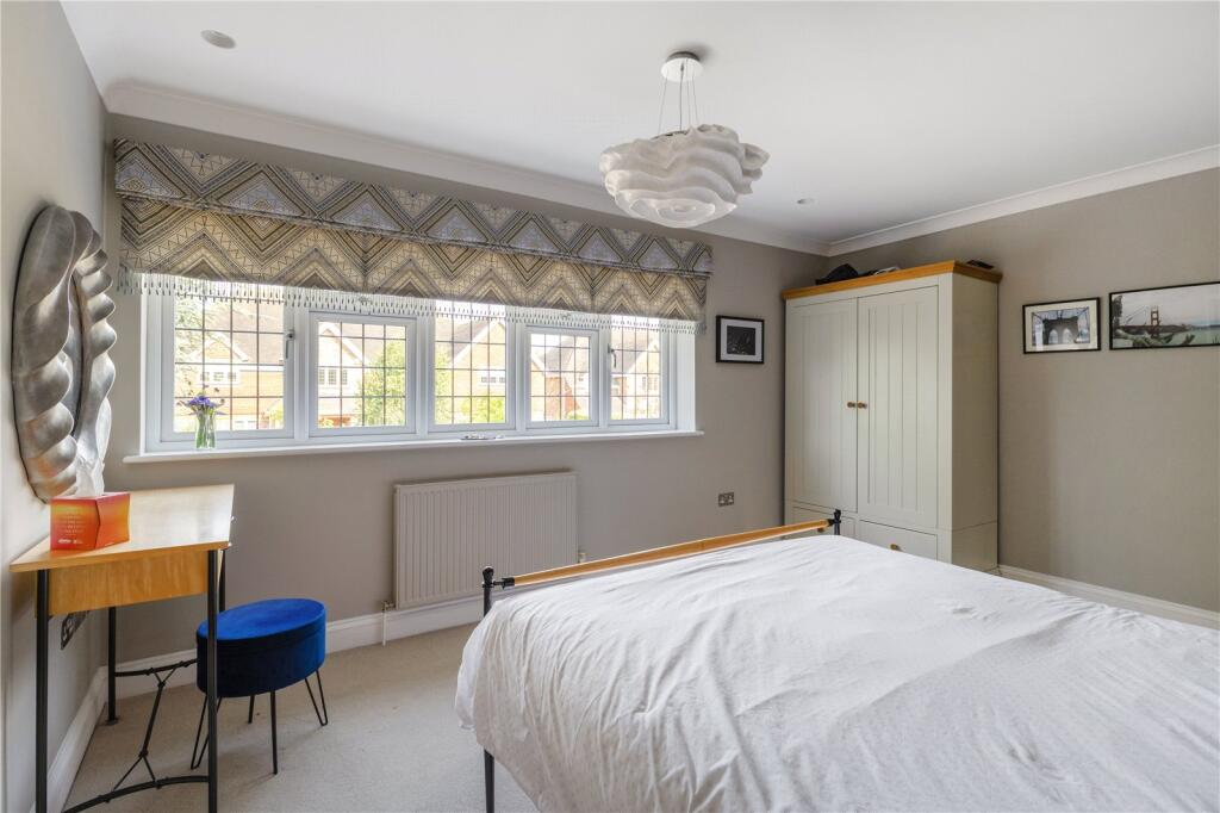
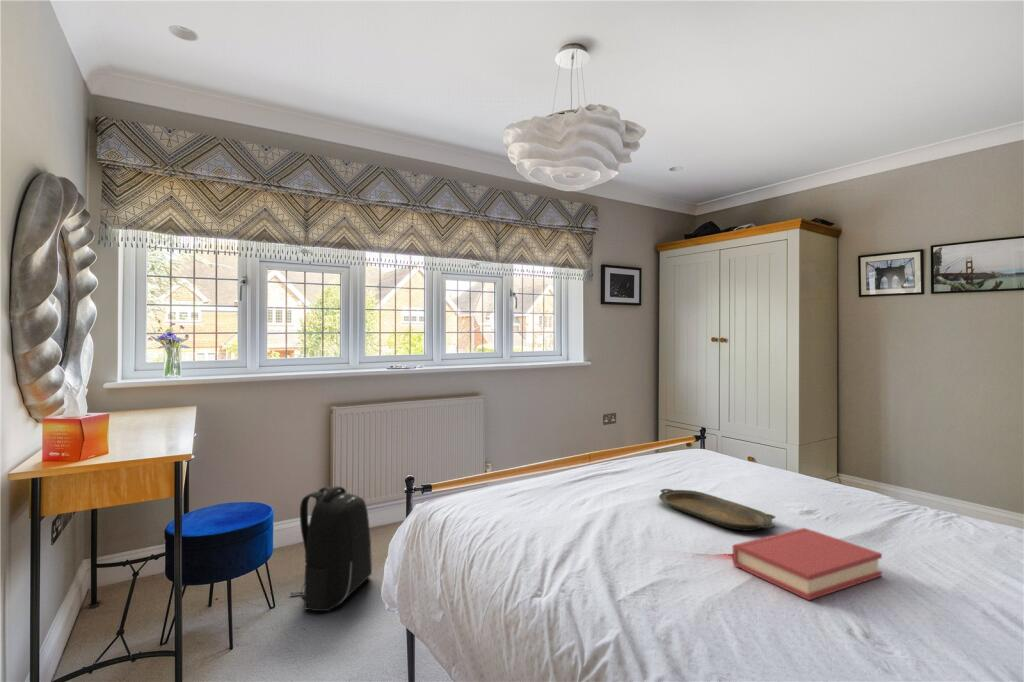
+ backpack (329, 539)
+ hardback book (805, 559)
+ serving tray (711, 509)
